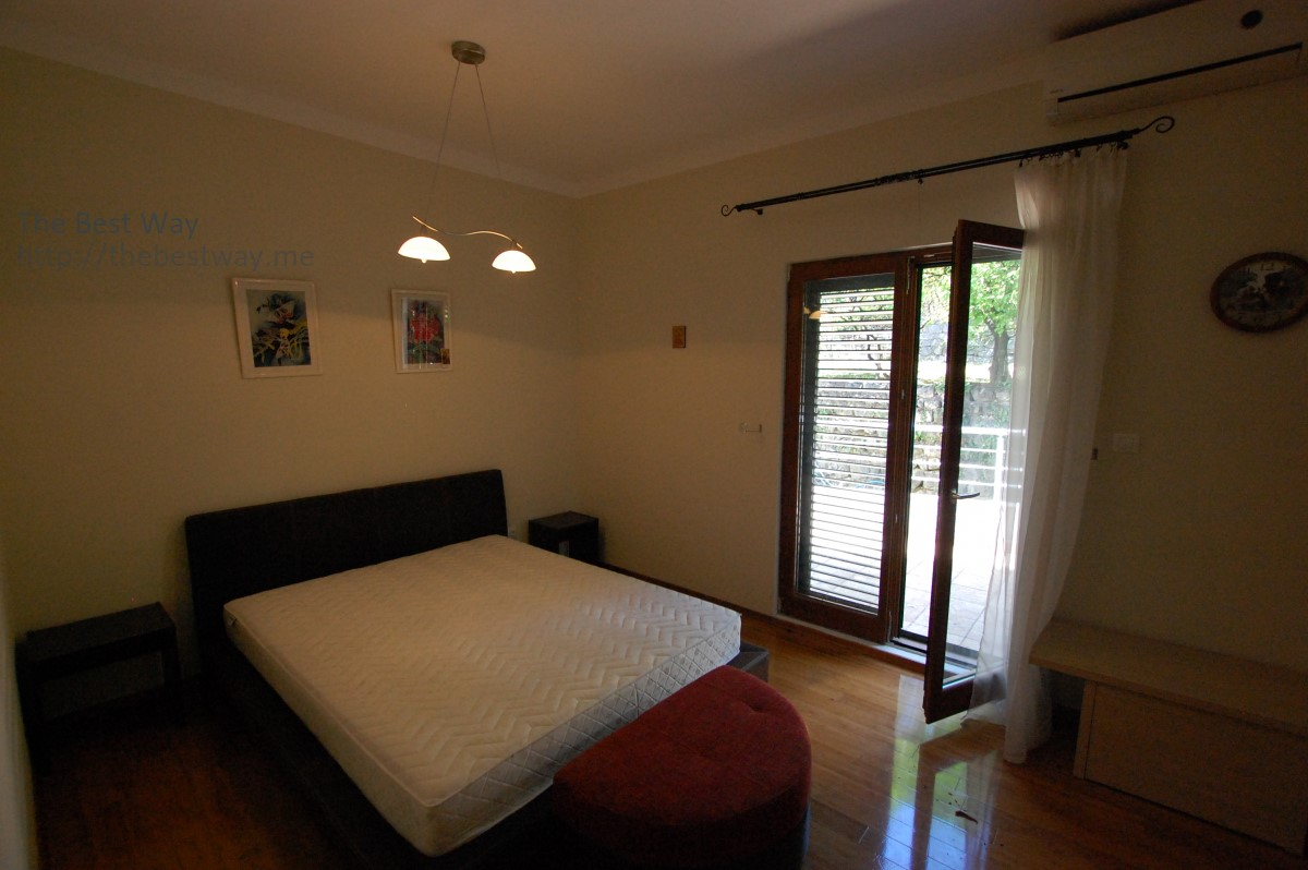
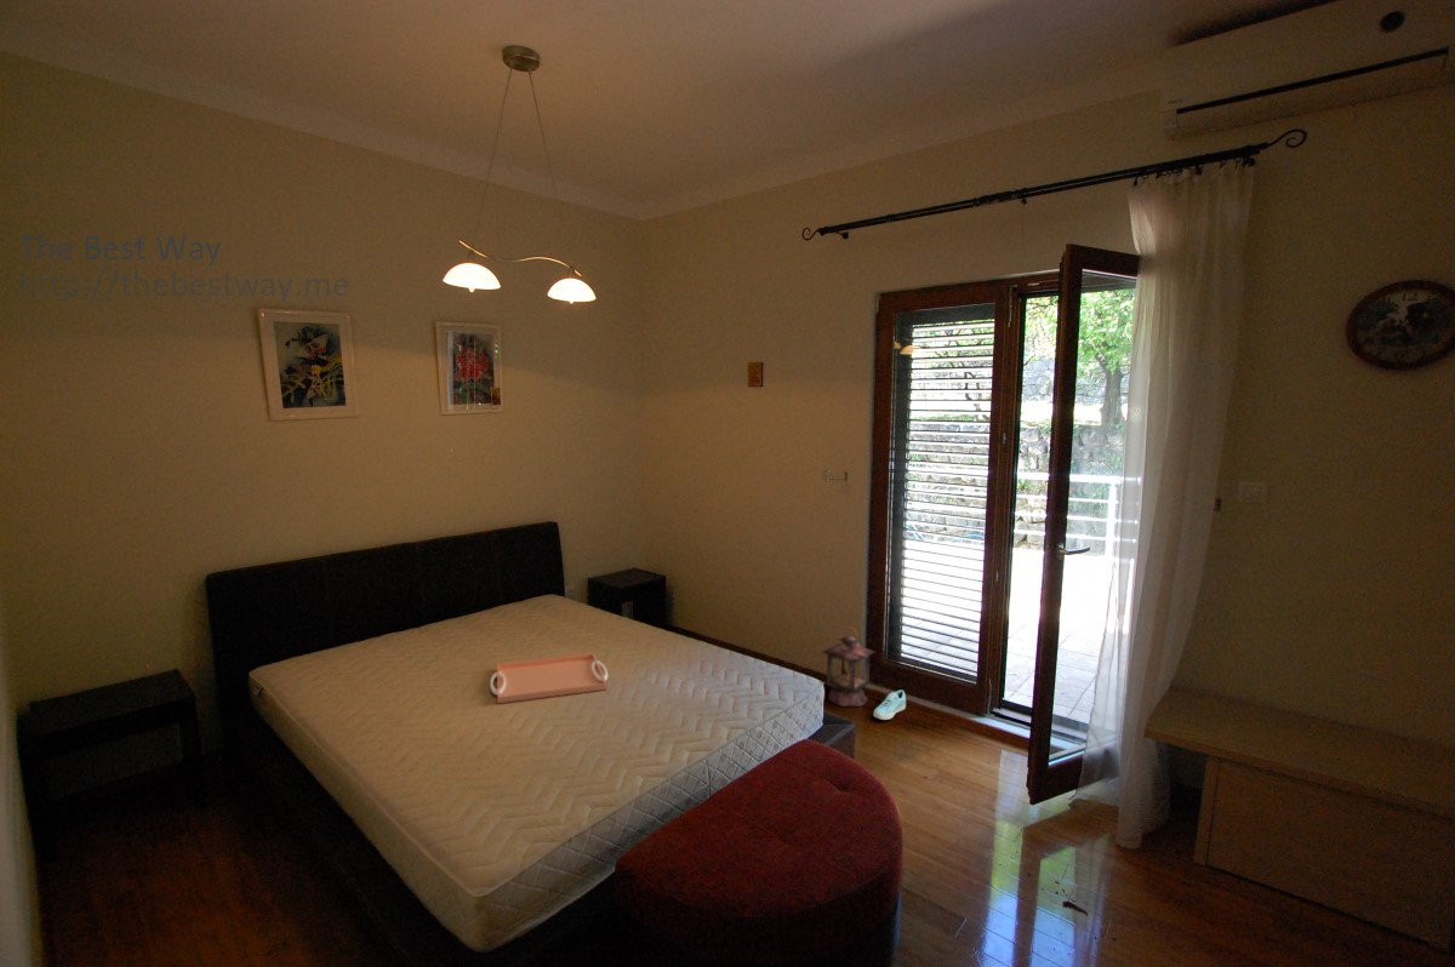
+ candle lantern (848, 662)
+ sneaker (889, 702)
+ serving tray (549, 676)
